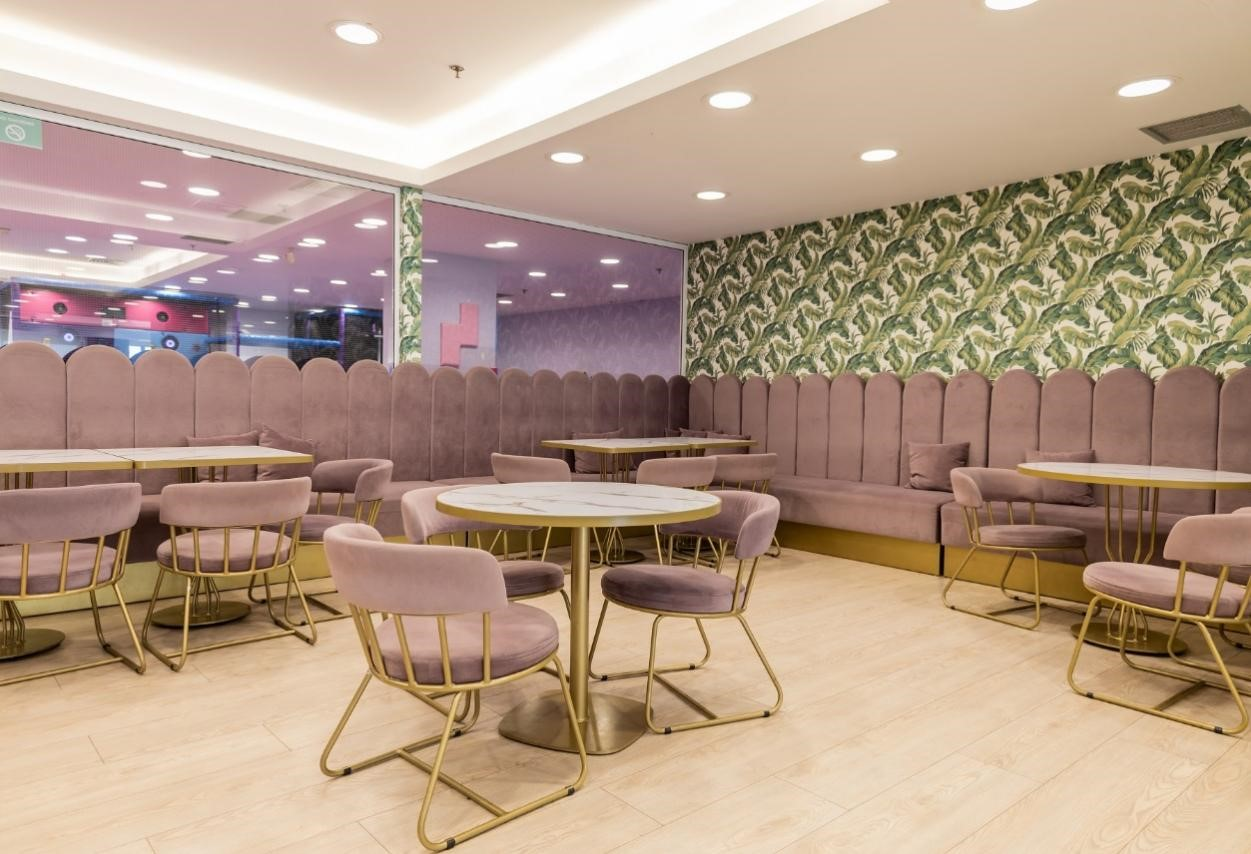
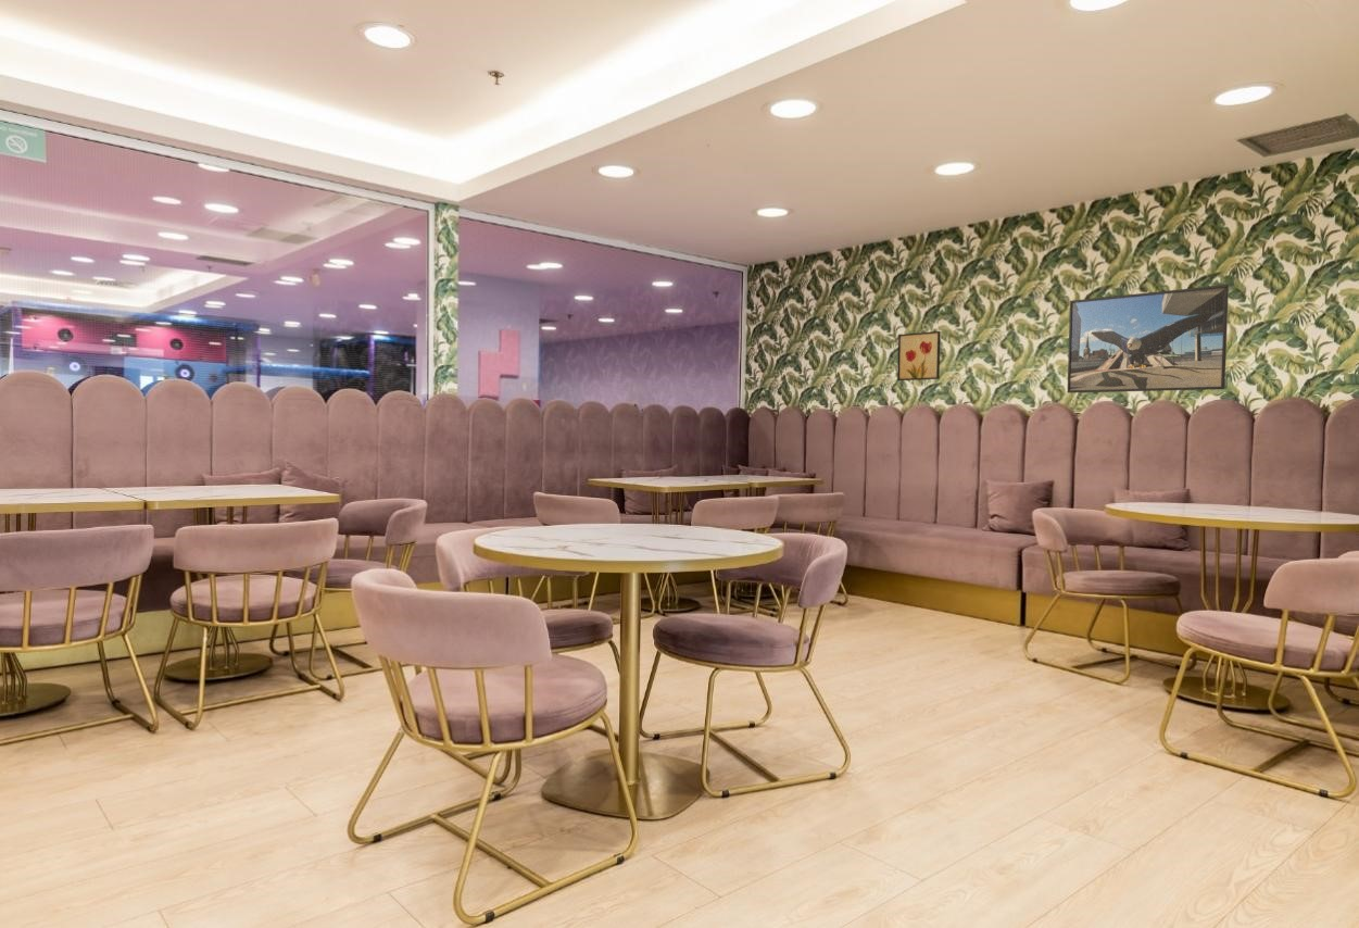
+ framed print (1143, 342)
+ wall art (919, 356)
